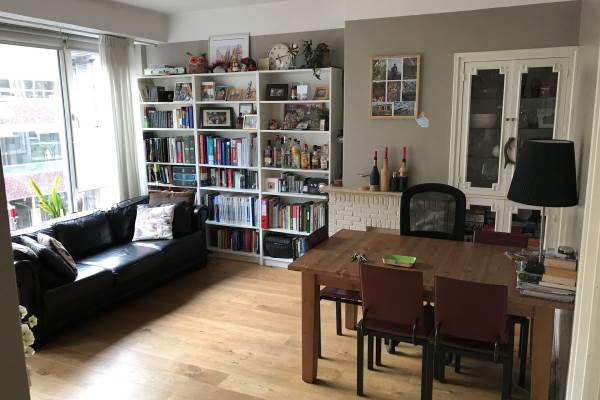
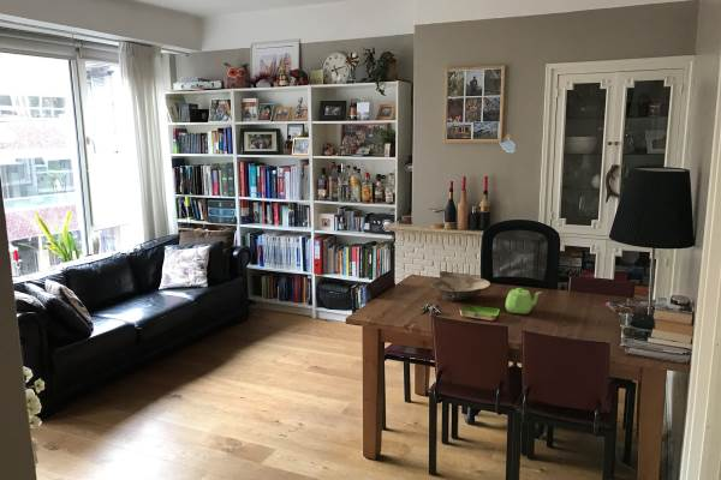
+ teapot (523, 300)
+ bowl (459, 289)
